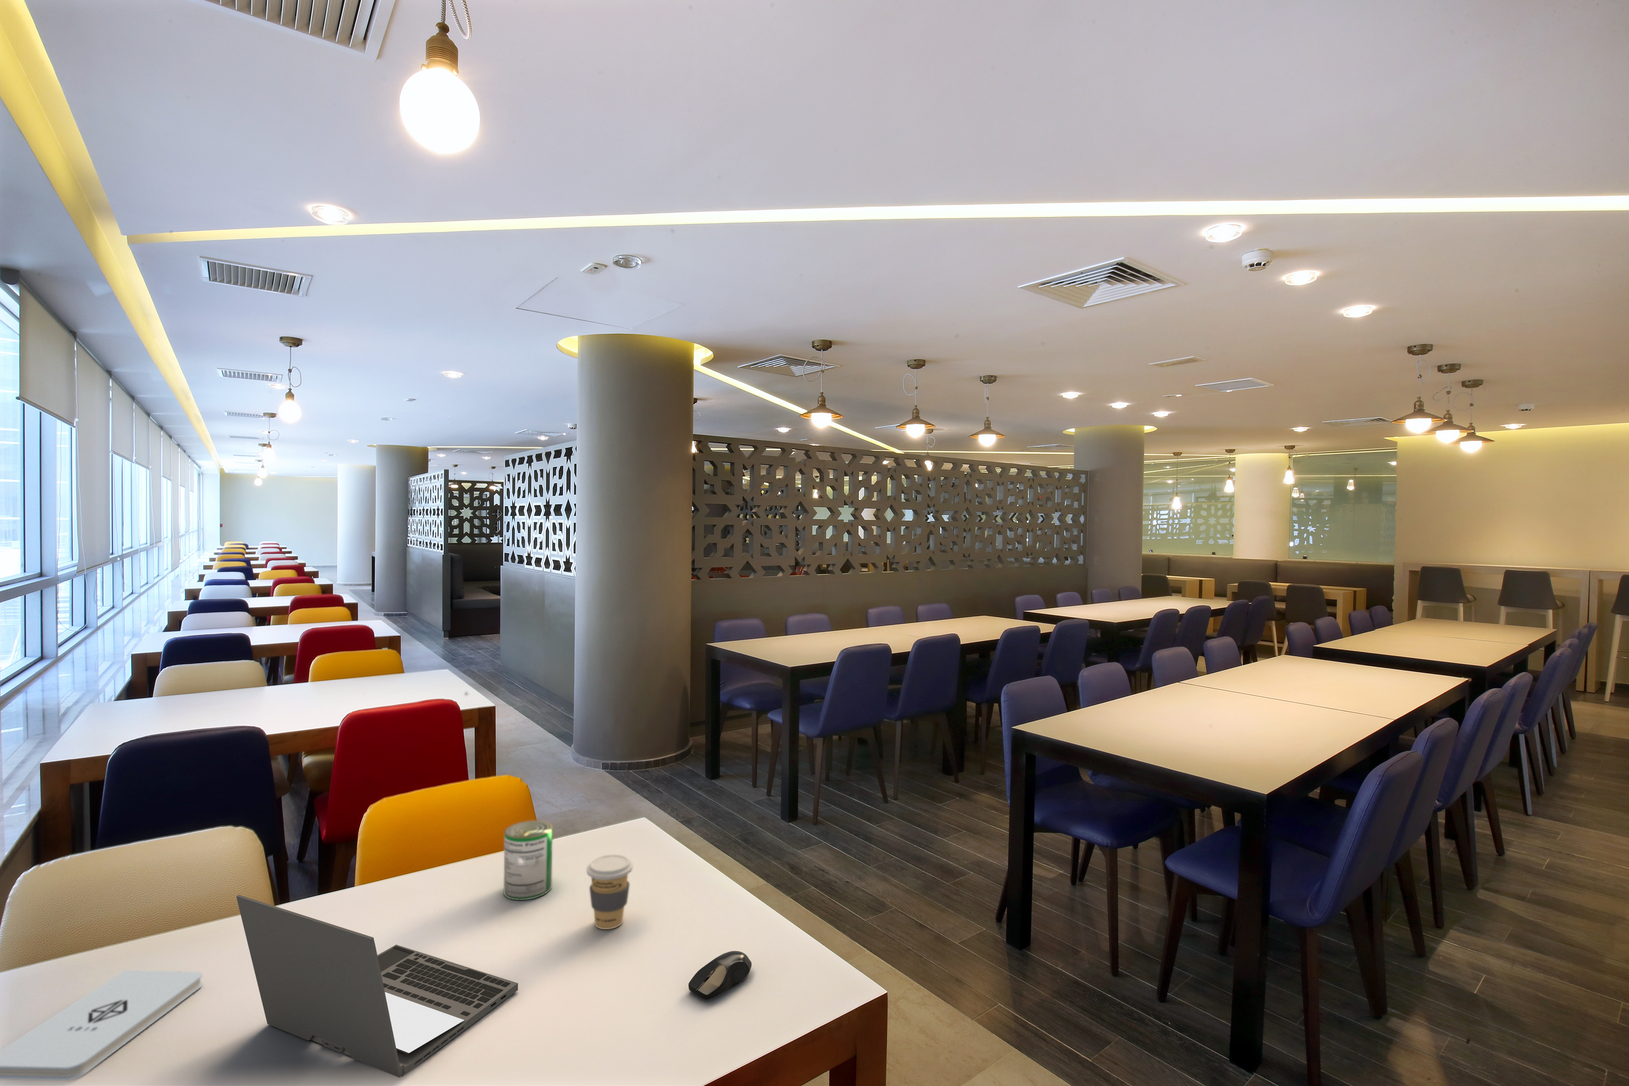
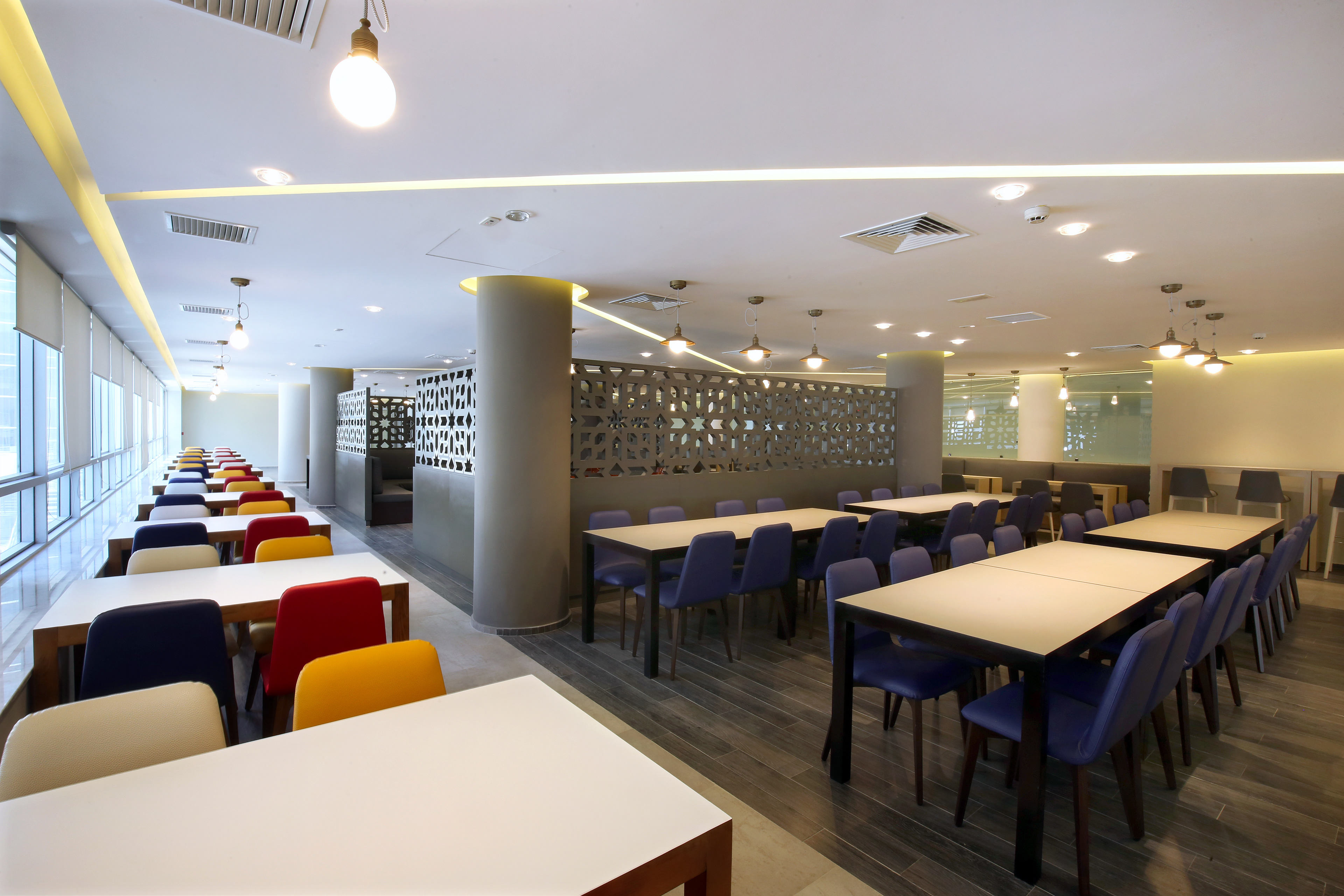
- computer mouse (721, 972)
- laptop (388, 949)
- can (528, 859)
- notepad (103, 1019)
- coffee cup (610, 892)
